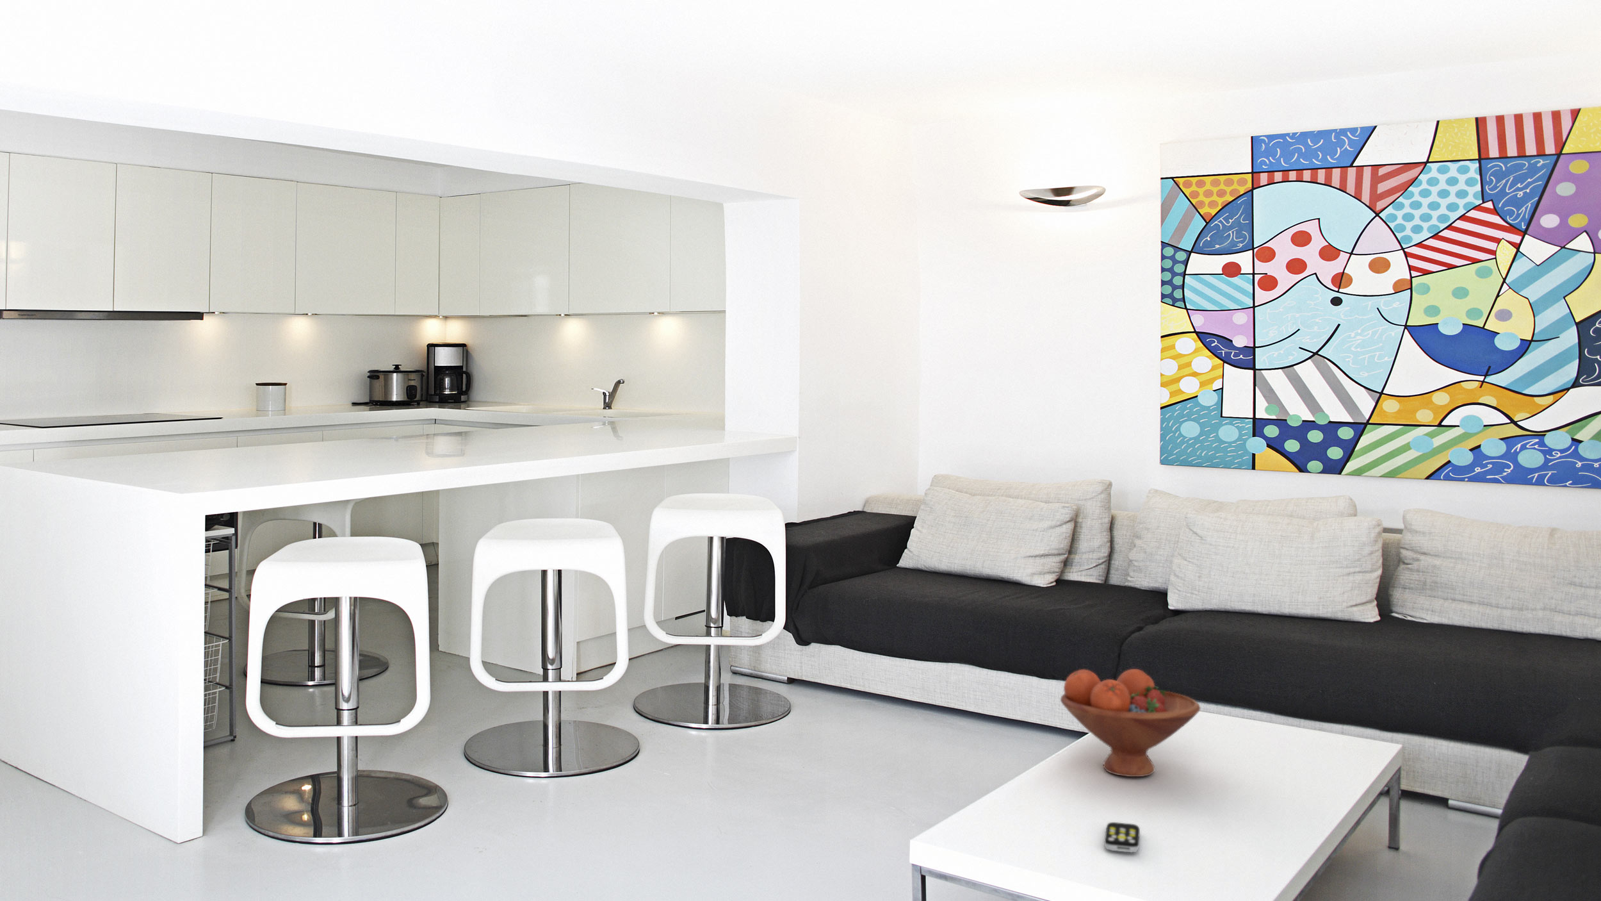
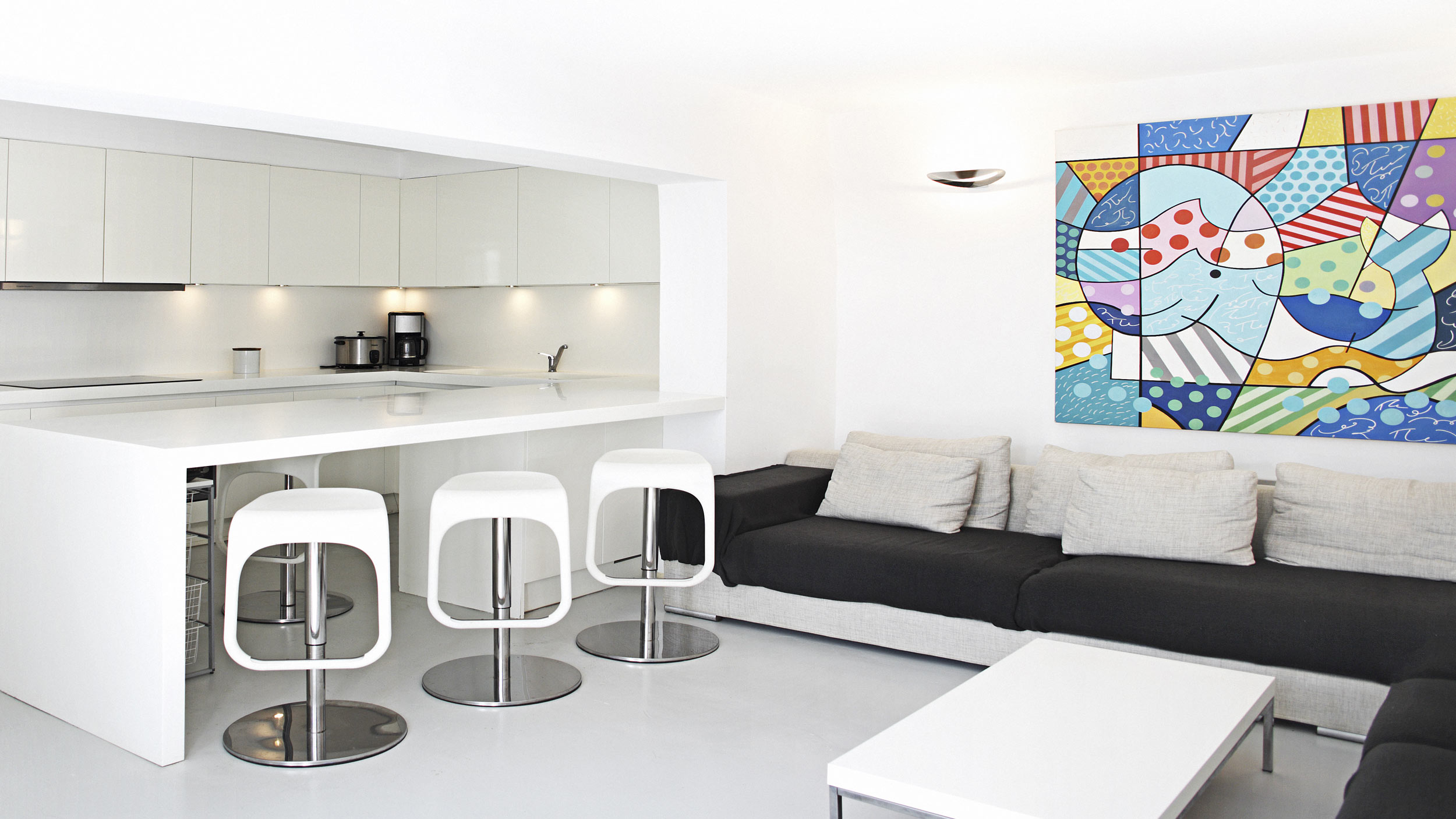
- fruit bowl (1129, 722)
- remote control (1122, 836)
